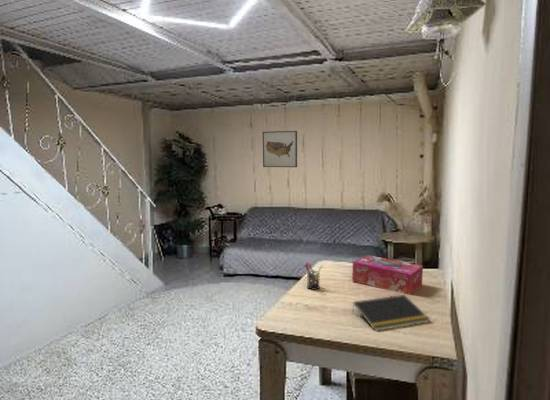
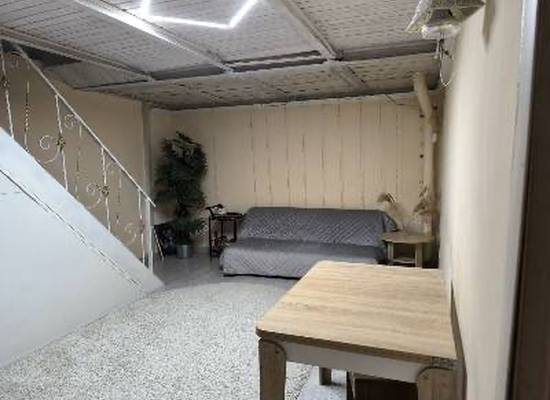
- notepad (390, 311)
- pen holder (312, 275)
- tissue box (386, 273)
- wall art (279, 149)
